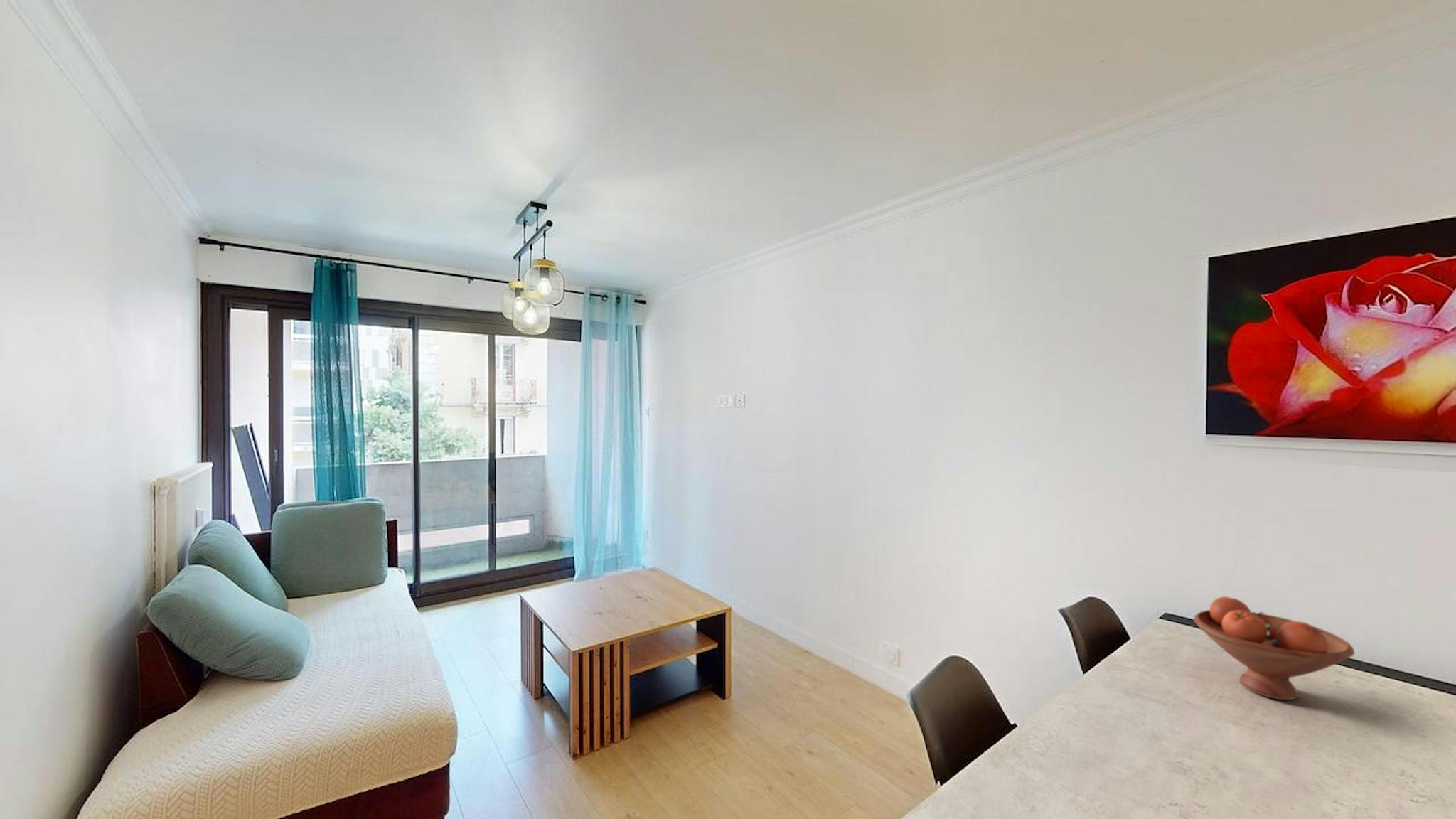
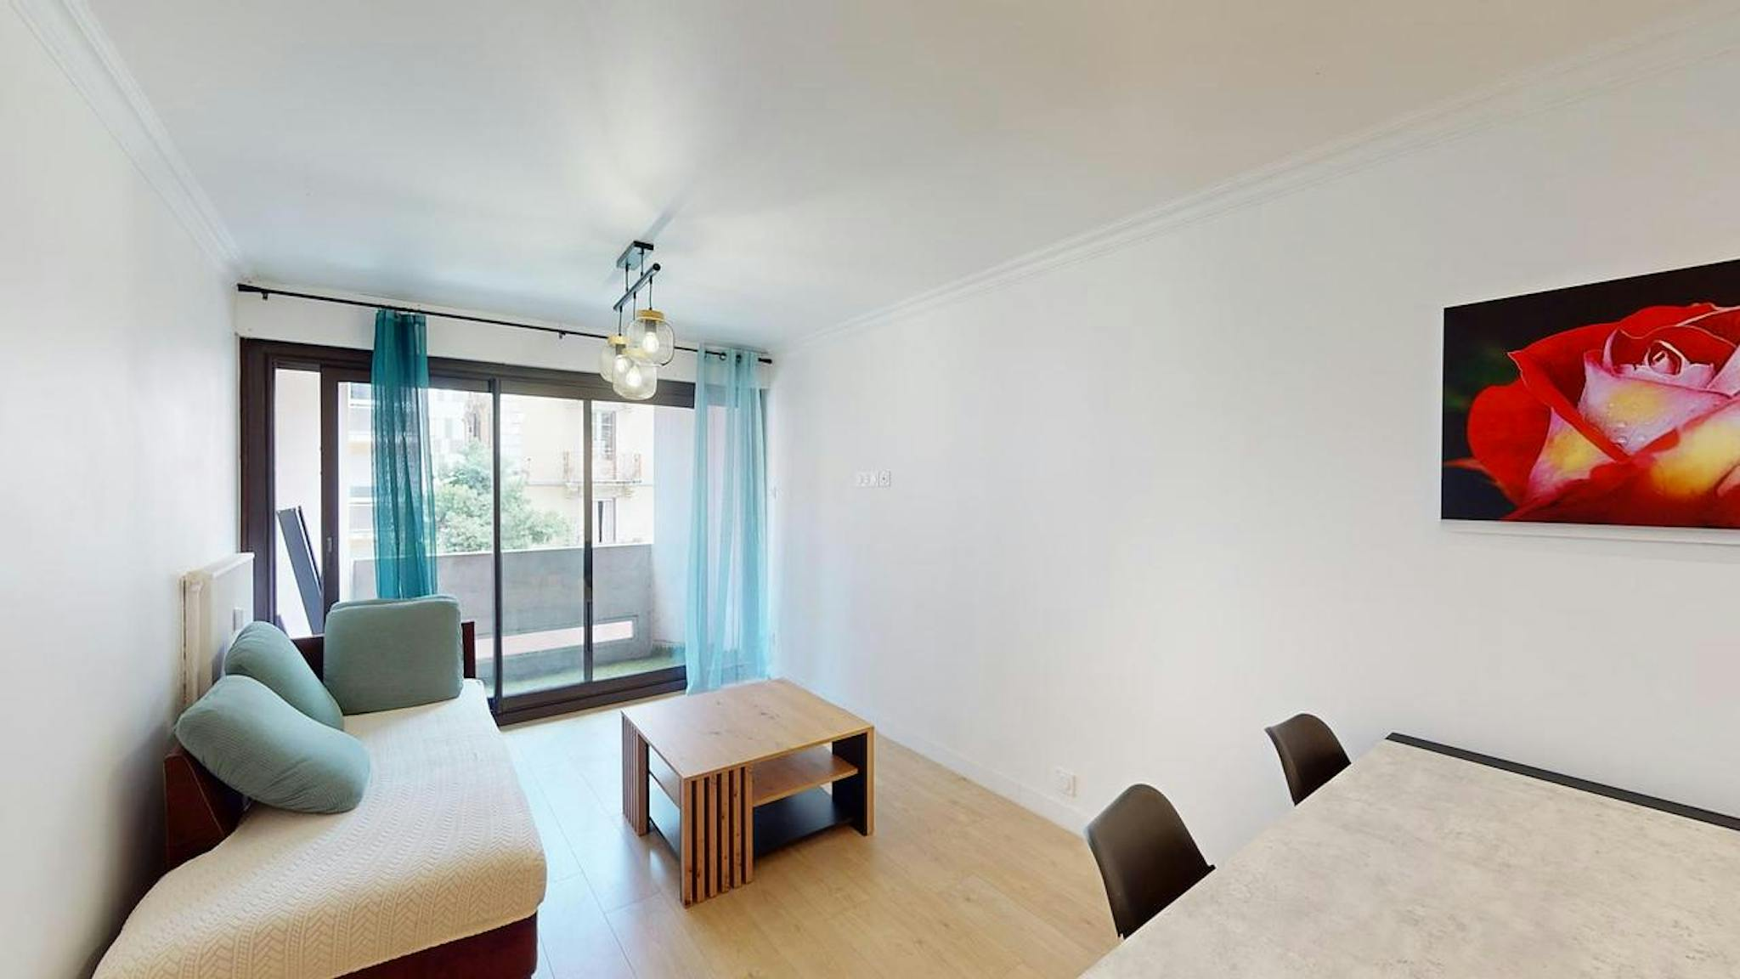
- fruit bowl (1268, 648)
